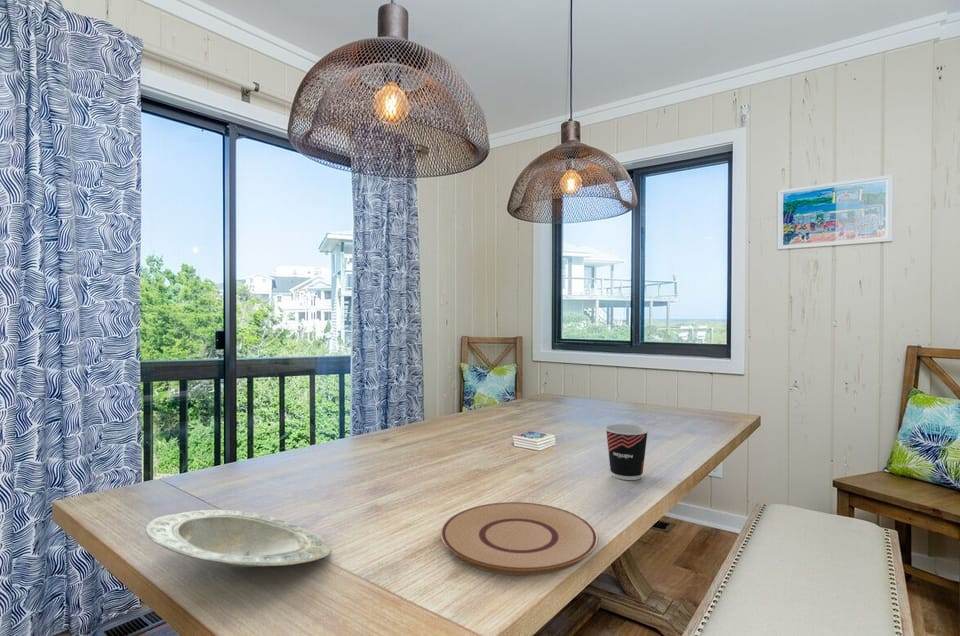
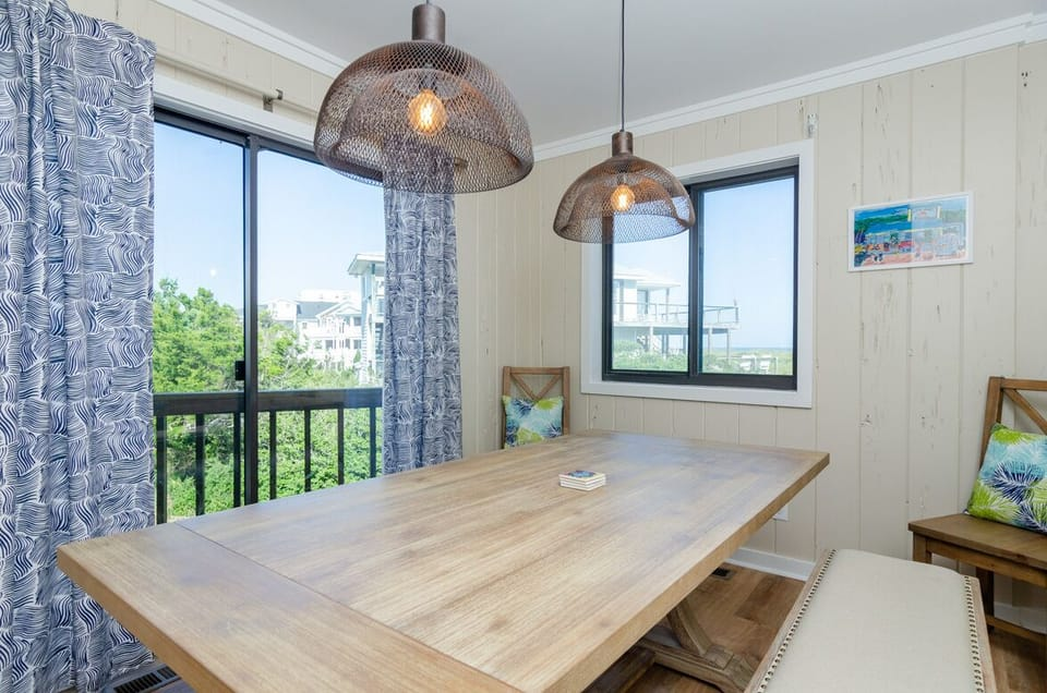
- plate (518, 535)
- plate (244, 536)
- cup (626, 452)
